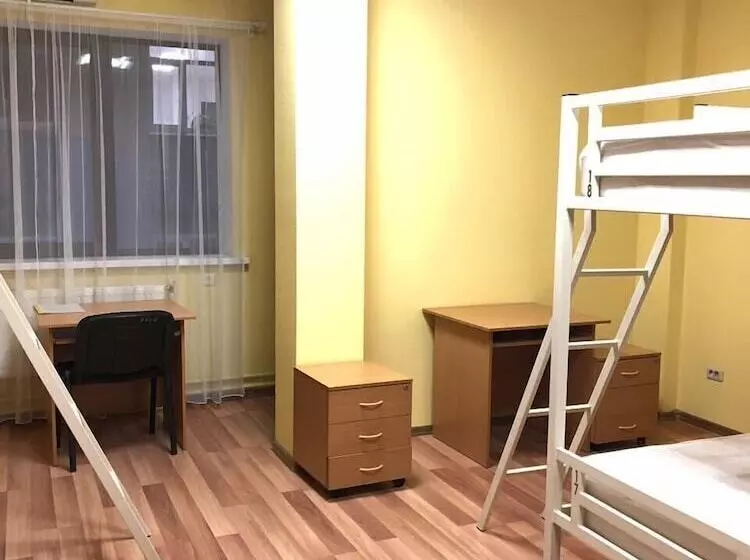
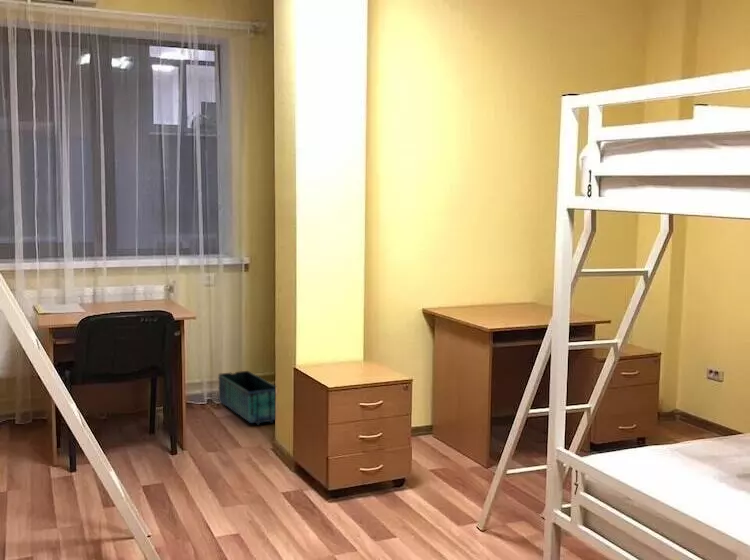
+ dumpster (248, 397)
